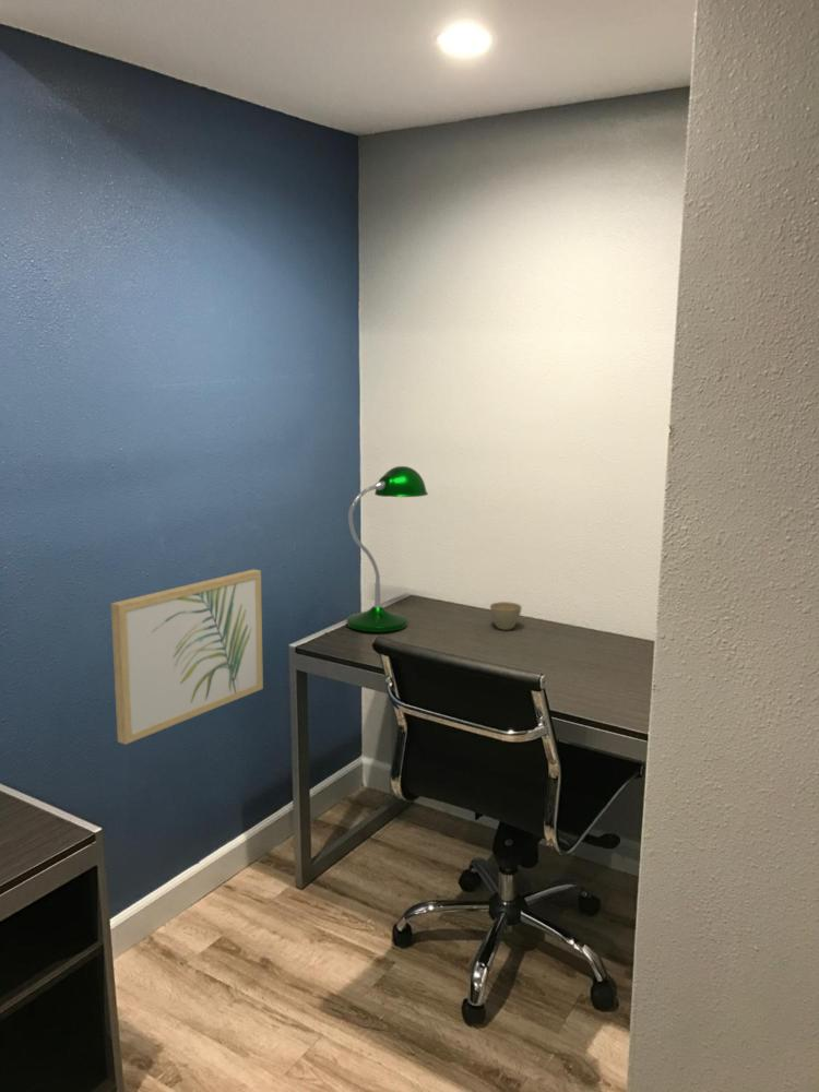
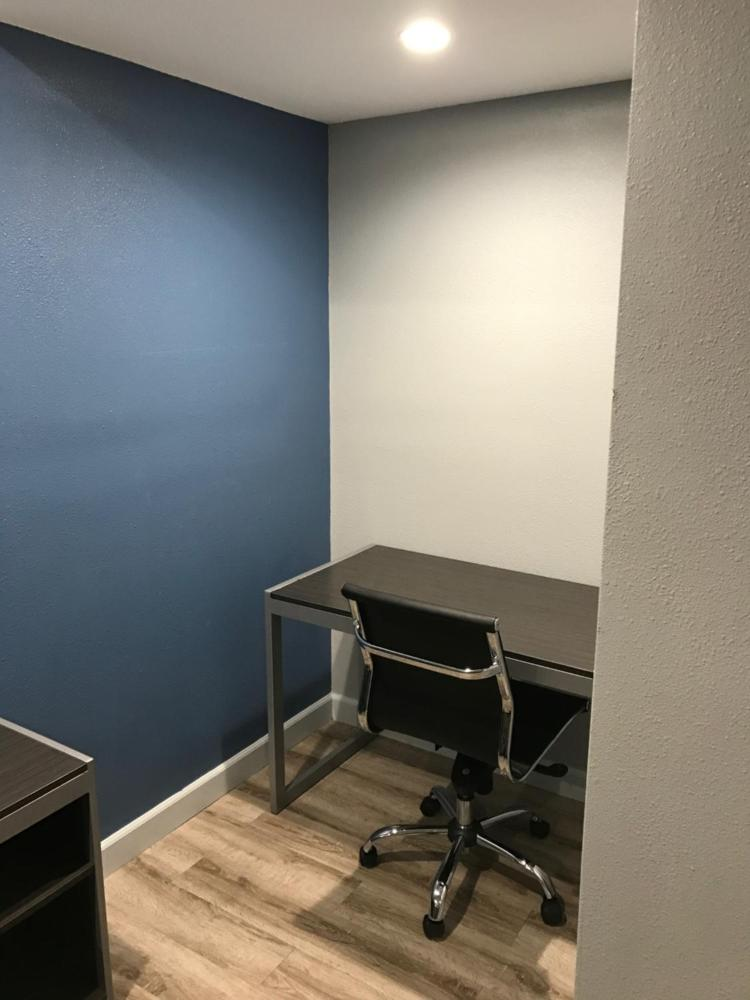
- wall art (193, 650)
- flower pot (505, 616)
- desk lamp (370, 554)
